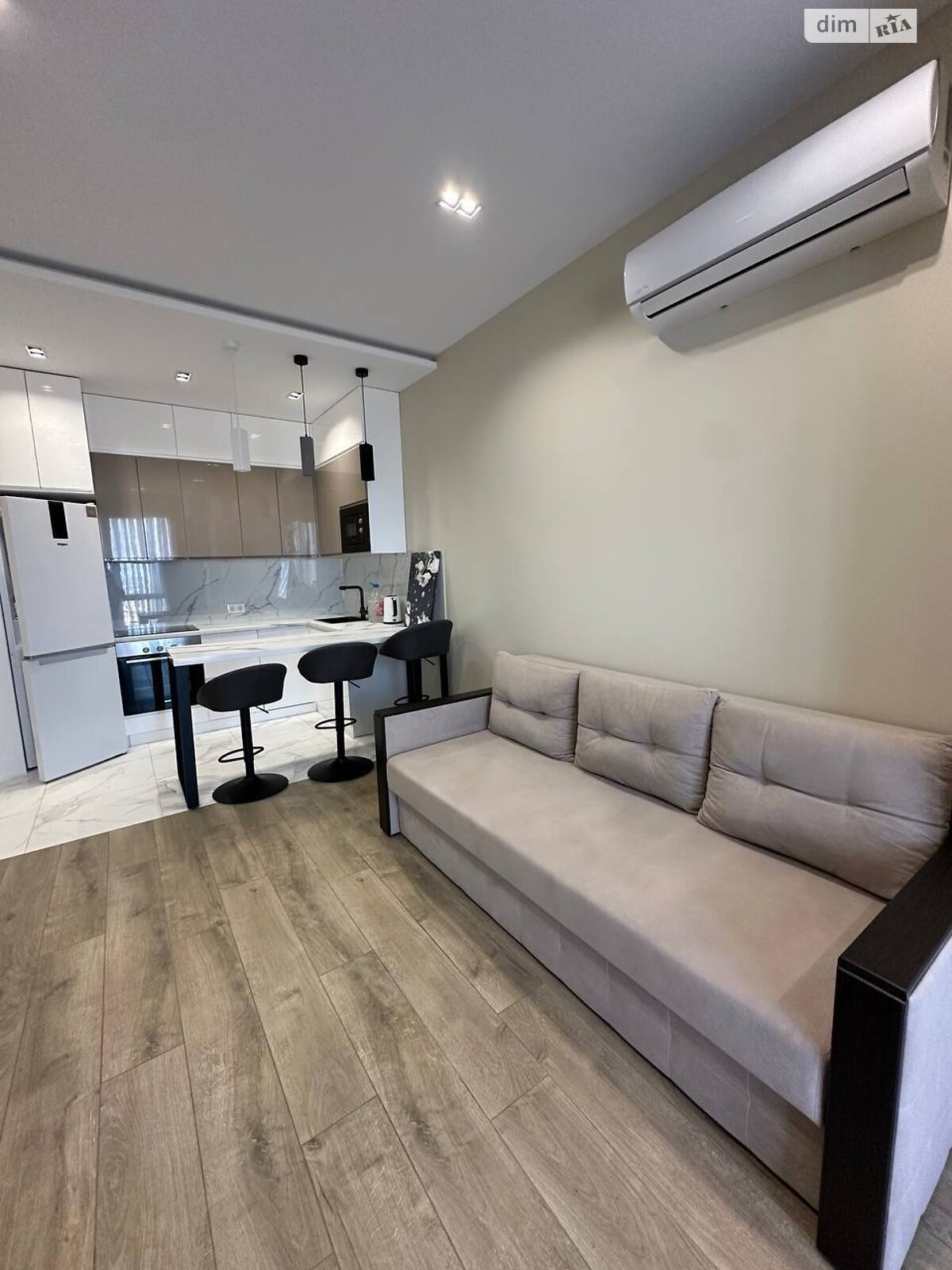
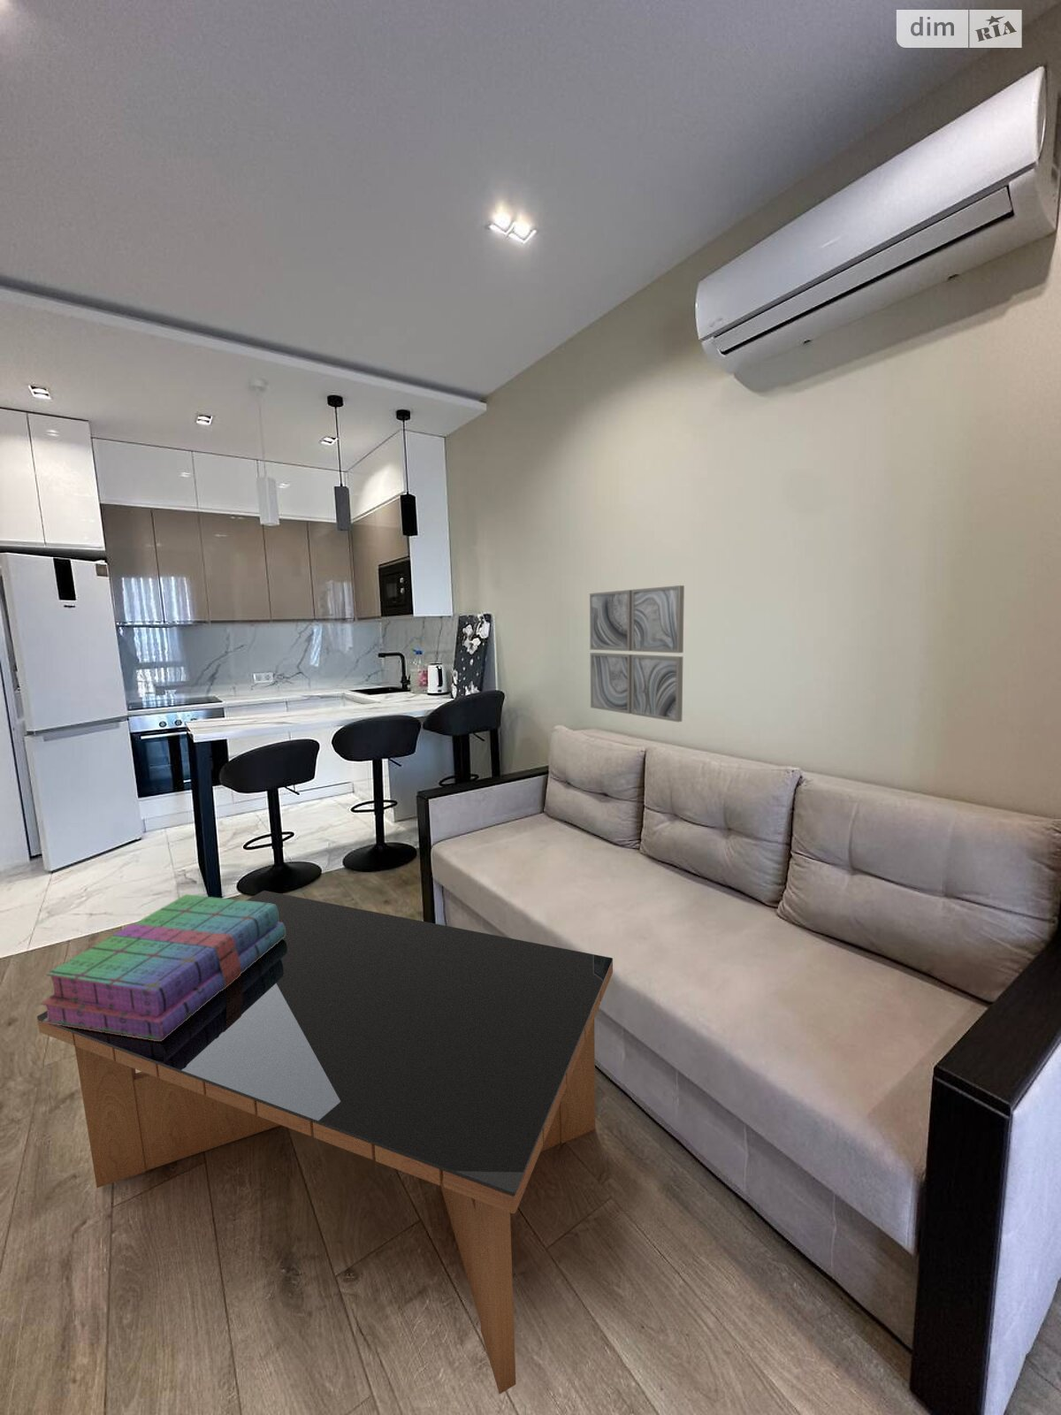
+ wall art (632, 654)
+ coffee table (349, 1071)
+ books (175, 954)
